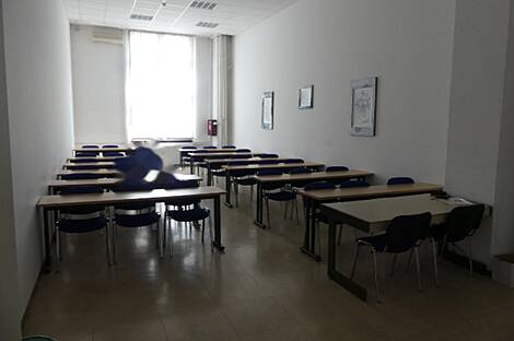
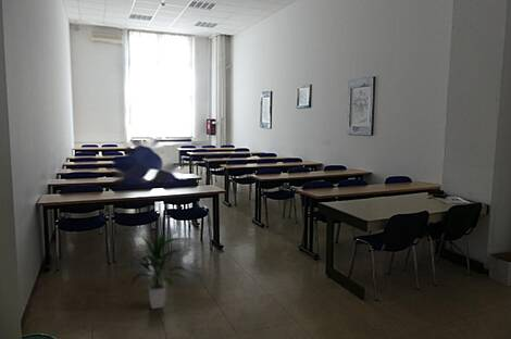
+ indoor plant (157, 268)
